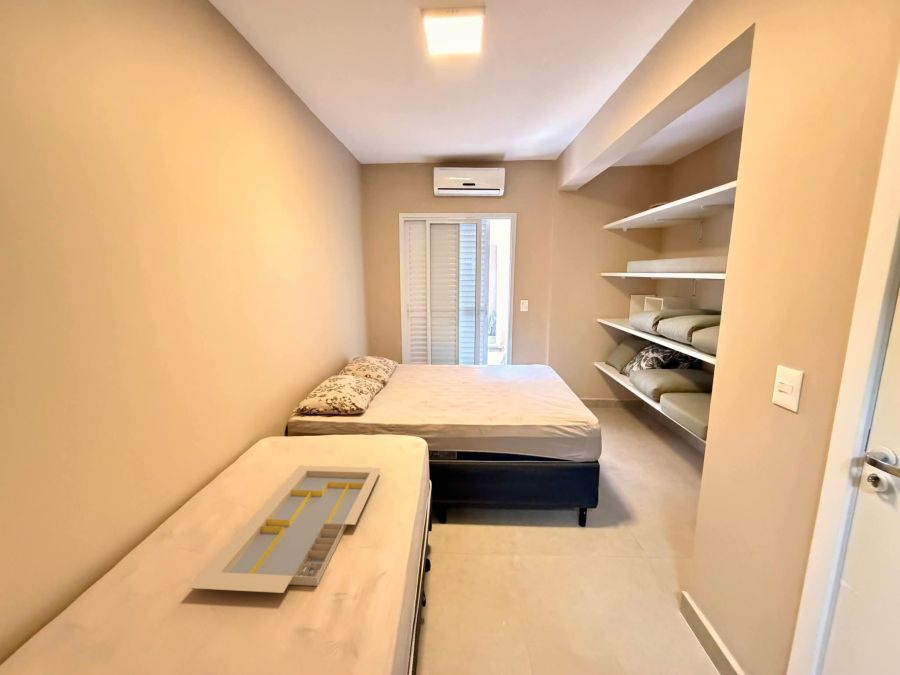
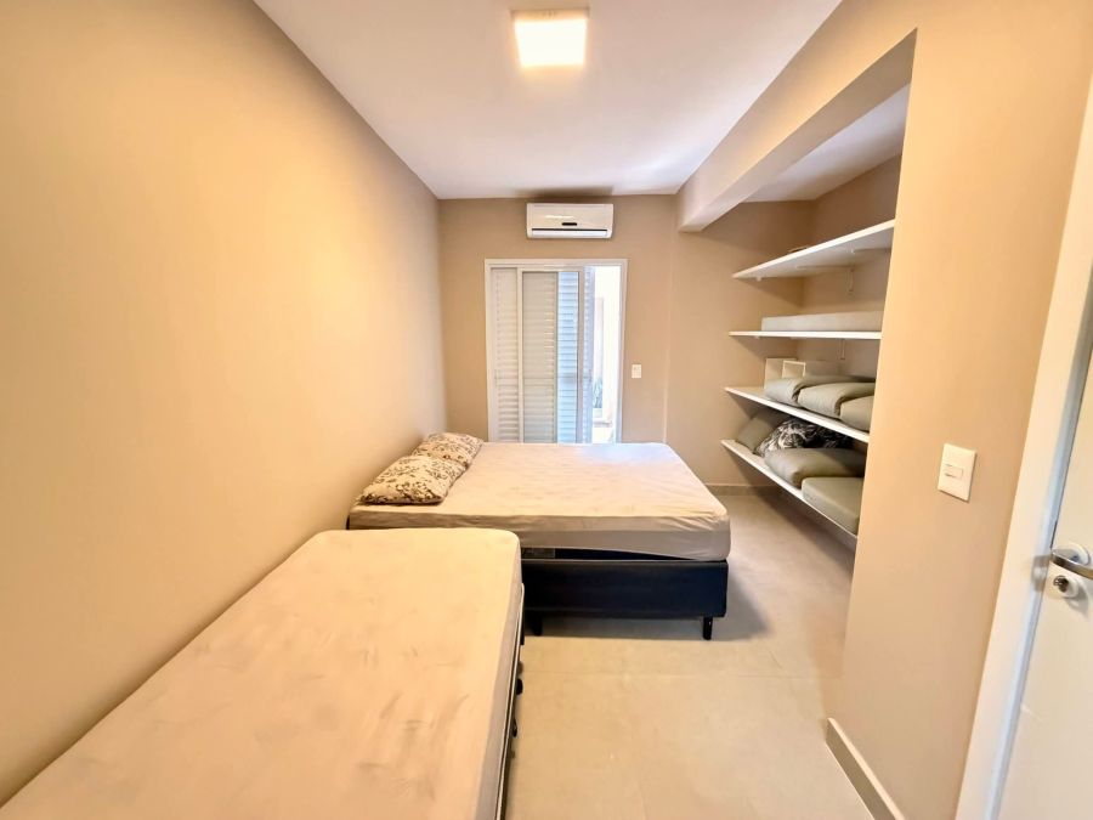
- serving tray (308, 516)
